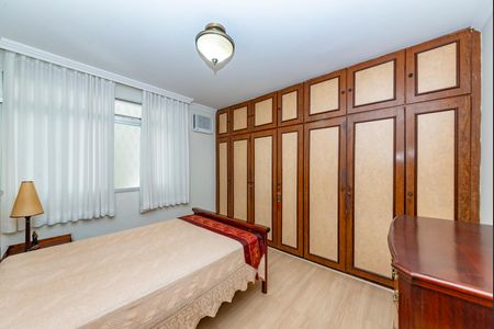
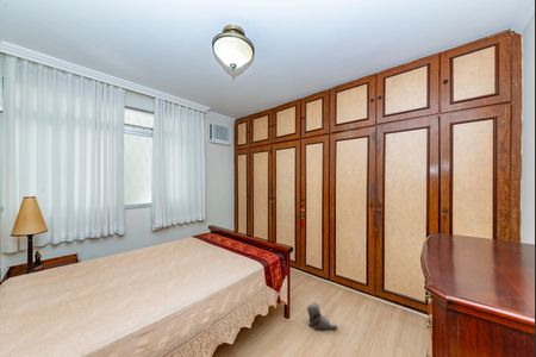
+ plush toy (320, 317)
